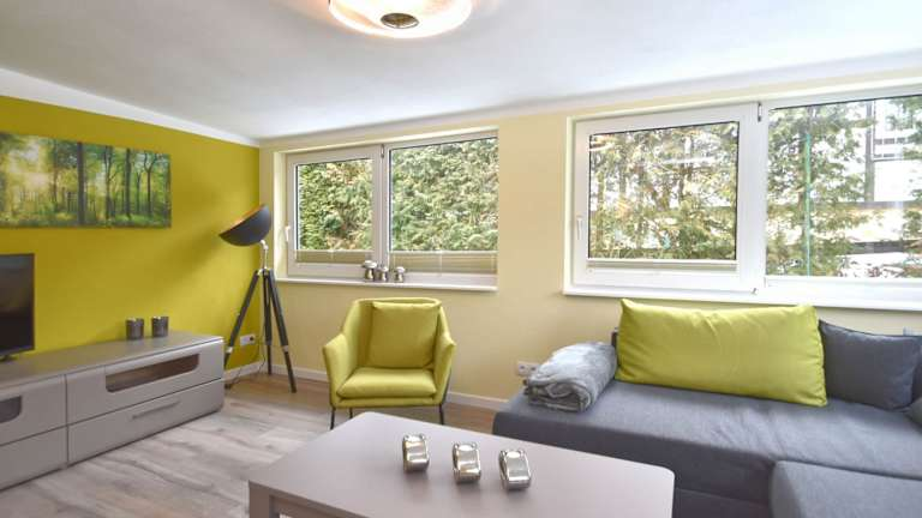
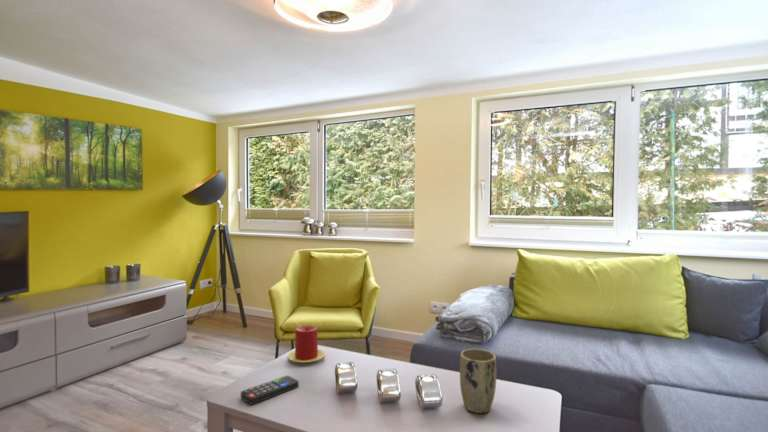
+ remote control (270, 388)
+ plant pot (477, 380)
+ candle (306, 343)
